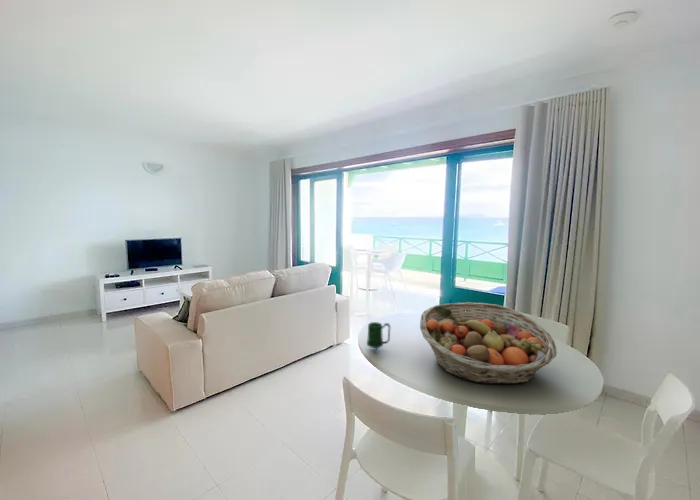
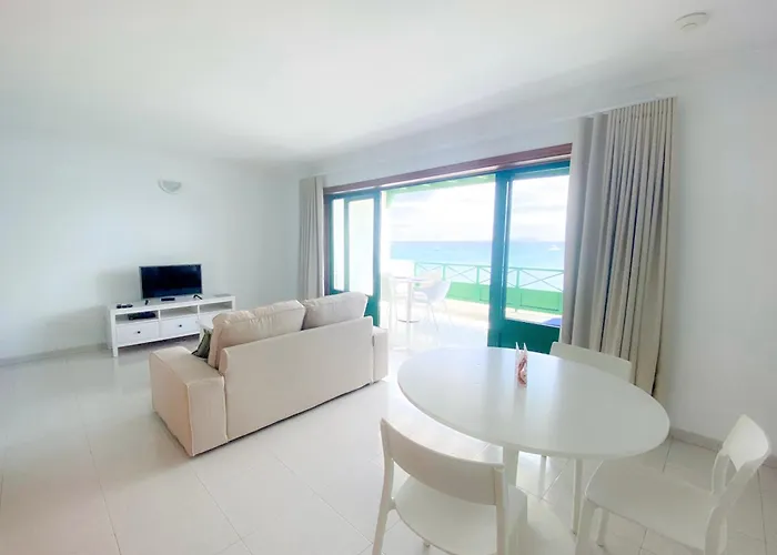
- fruit basket (482, 339)
- mug (378, 336)
